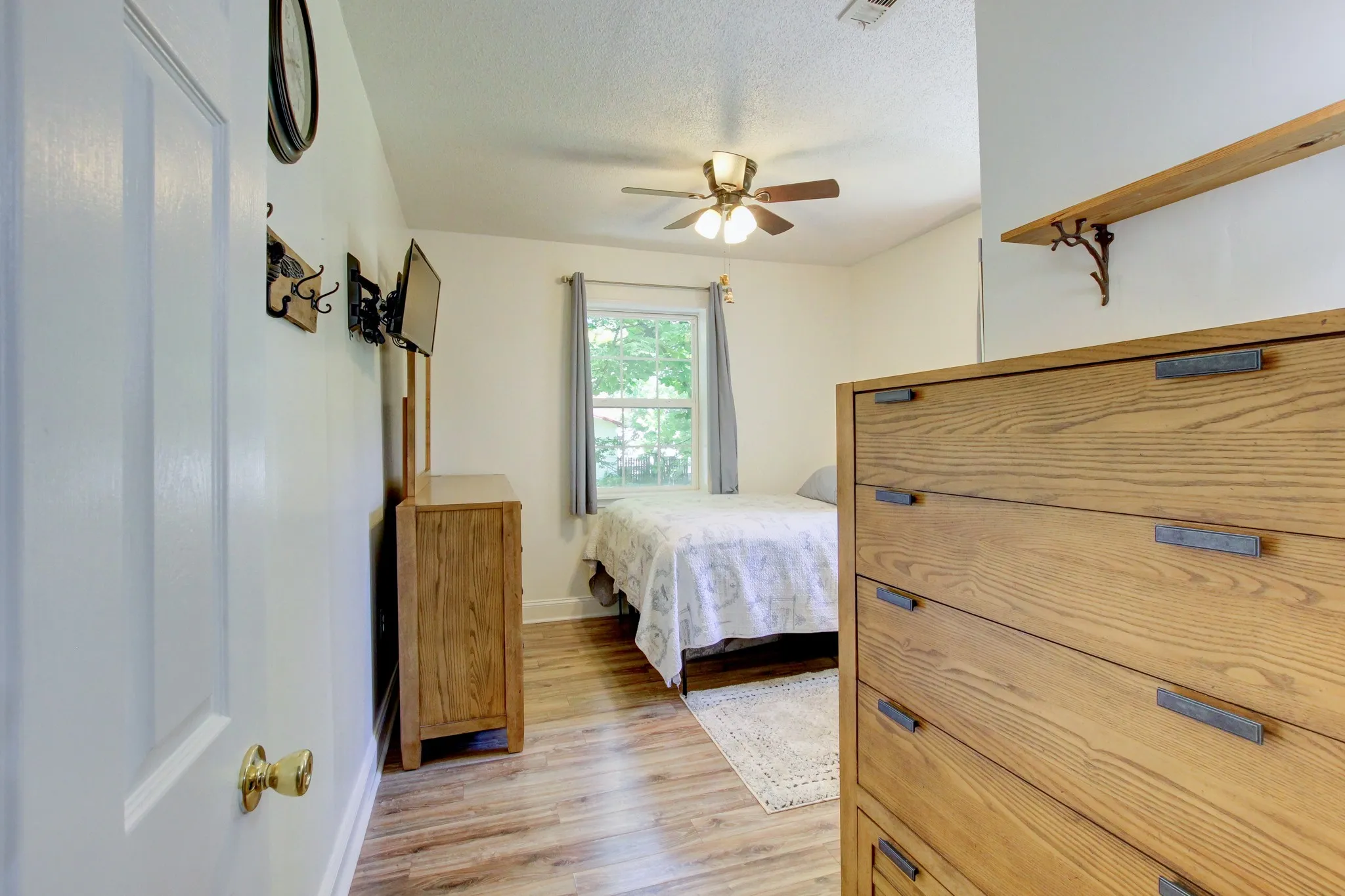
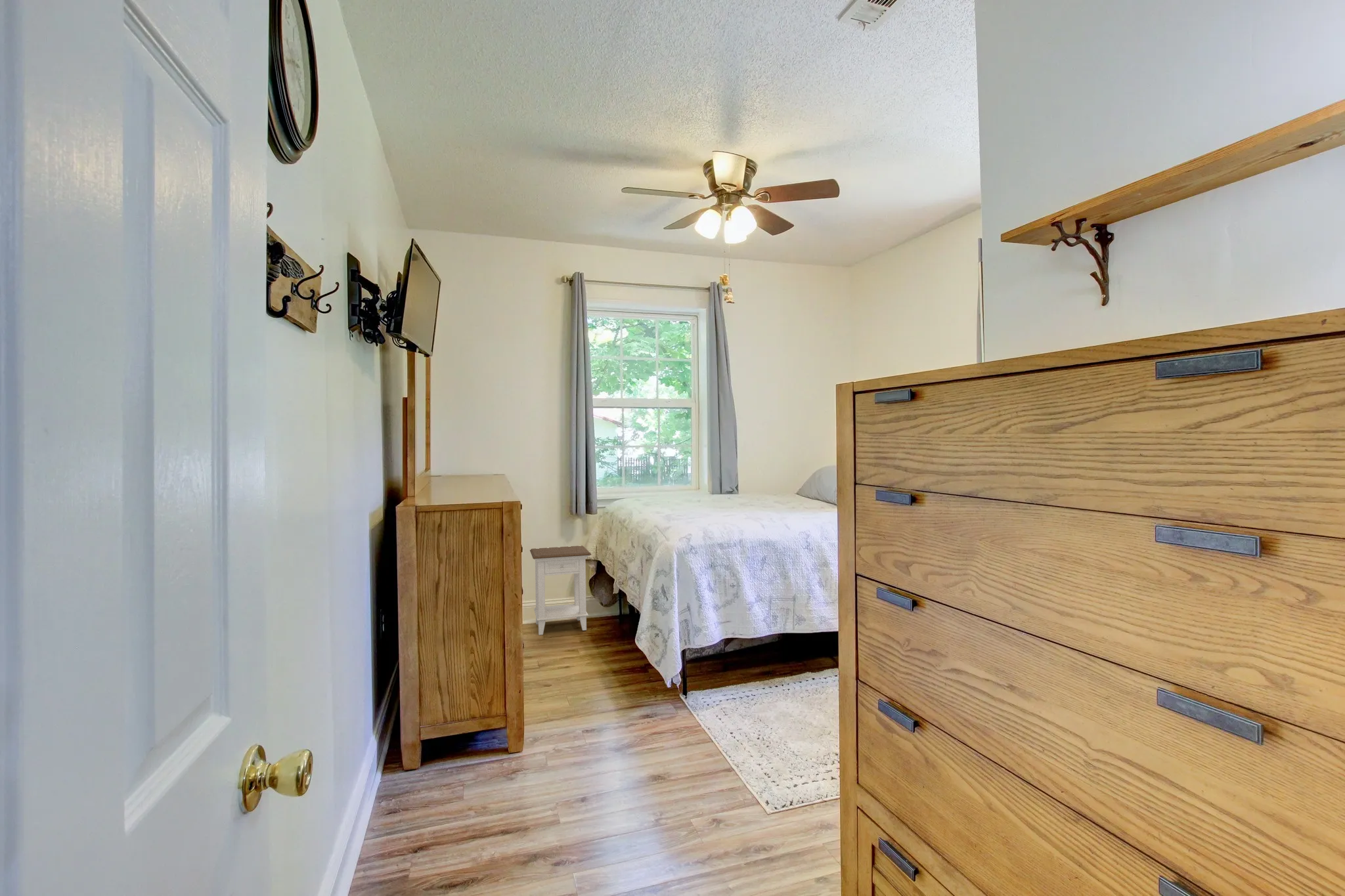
+ nightstand (560, 574)
